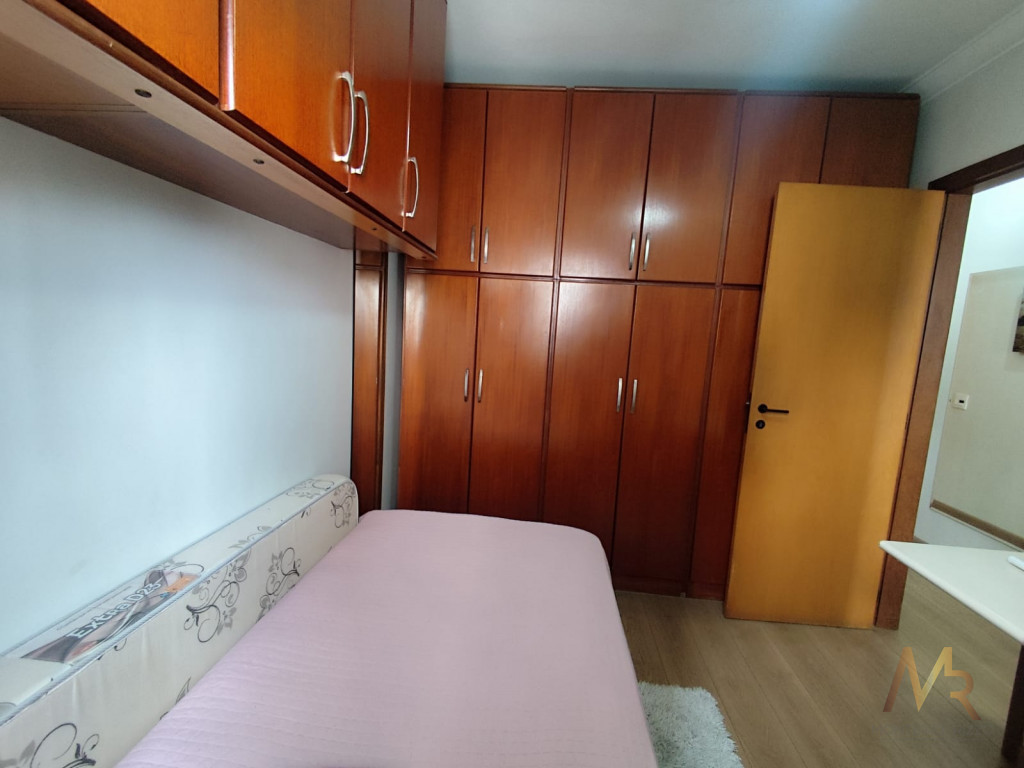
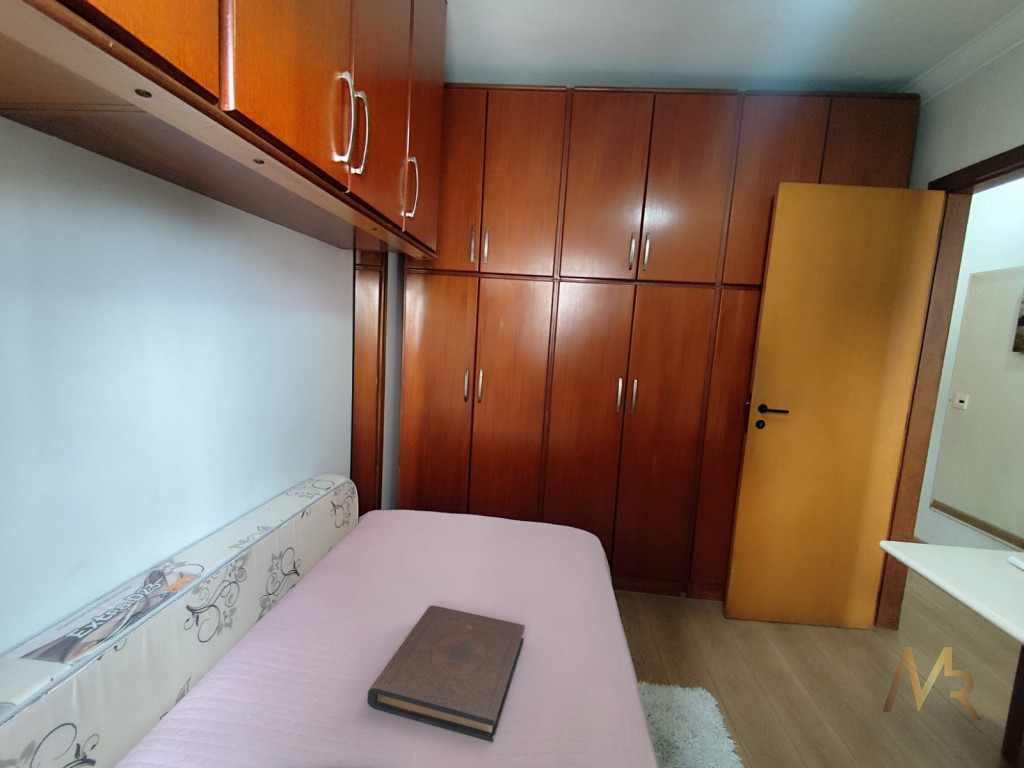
+ book (454, 661)
